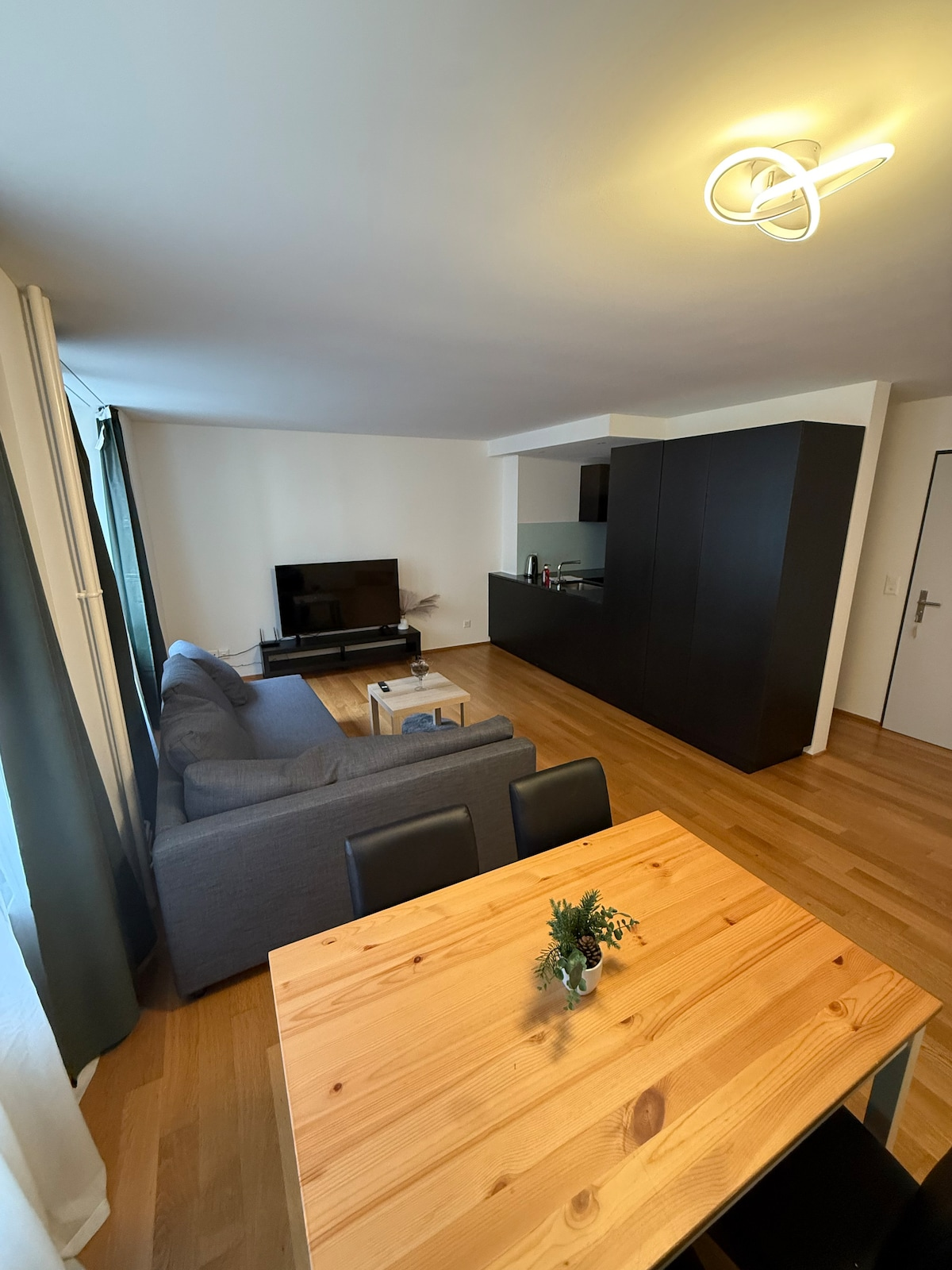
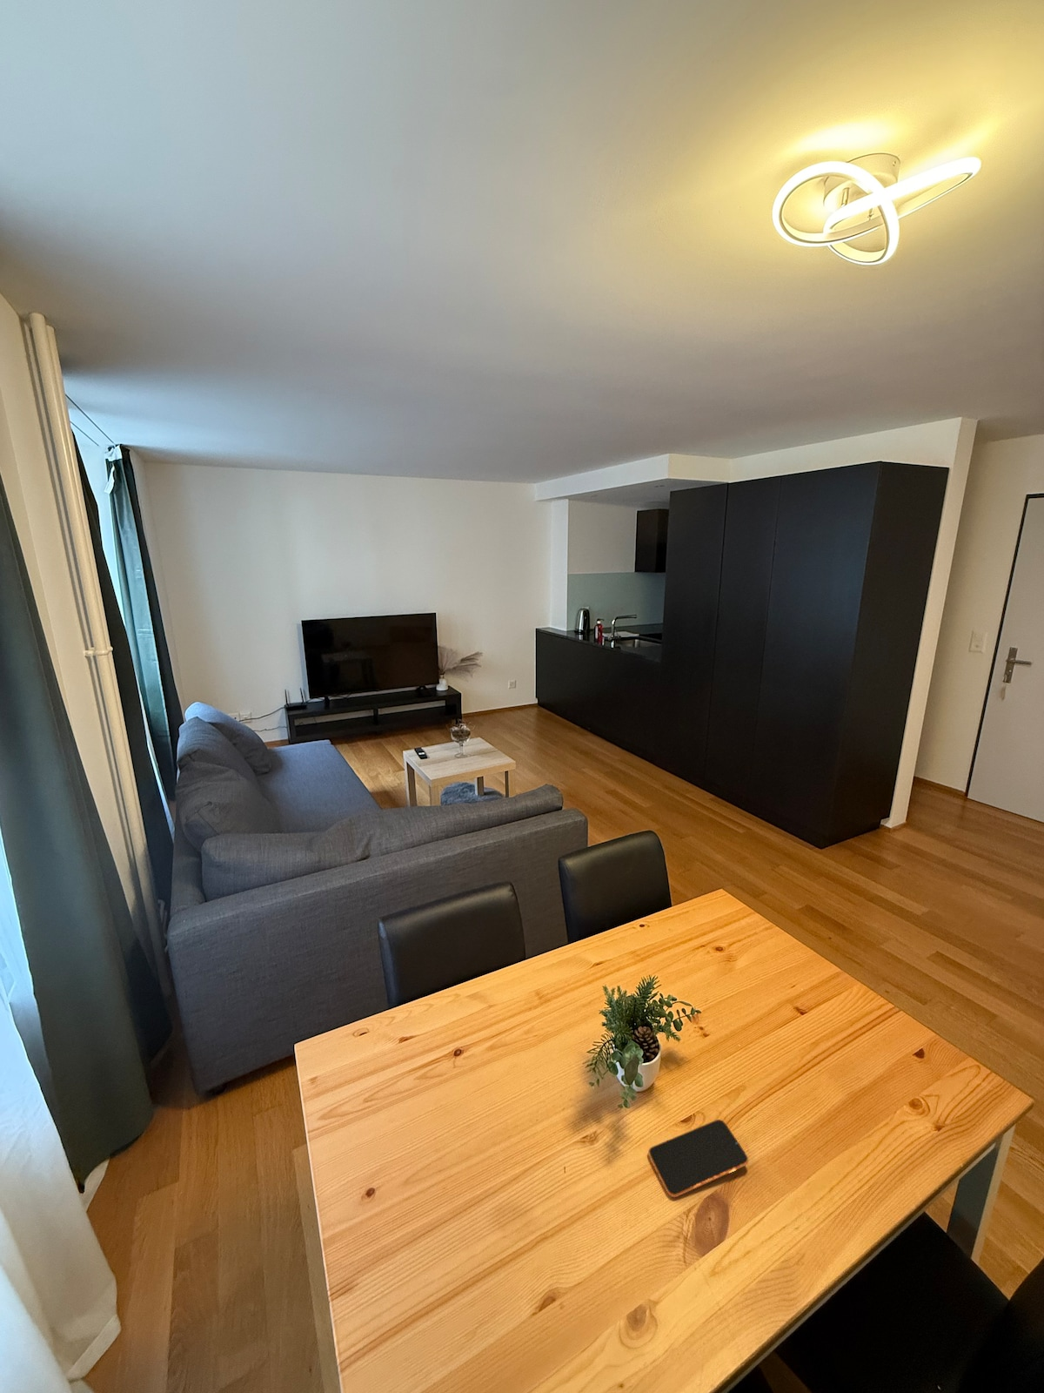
+ smartphone (697, 1156)
